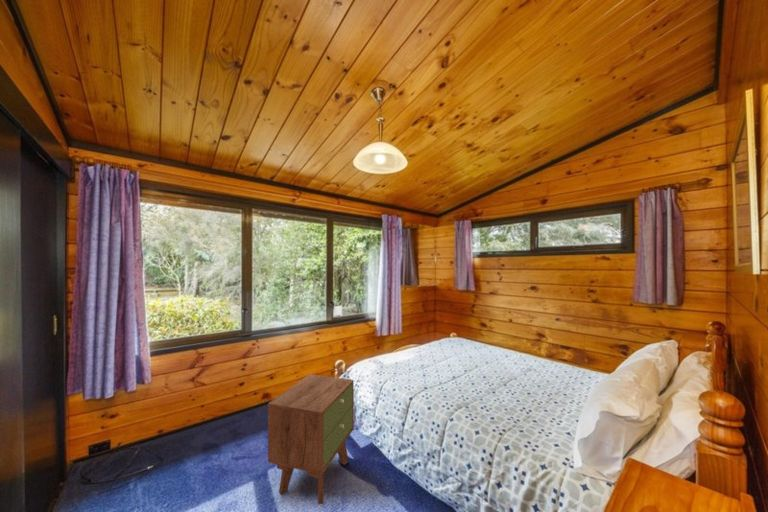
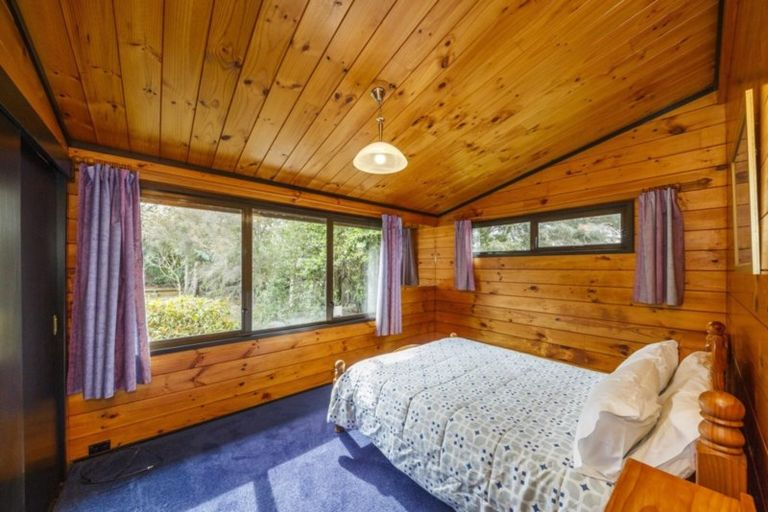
- nightstand (316, 433)
